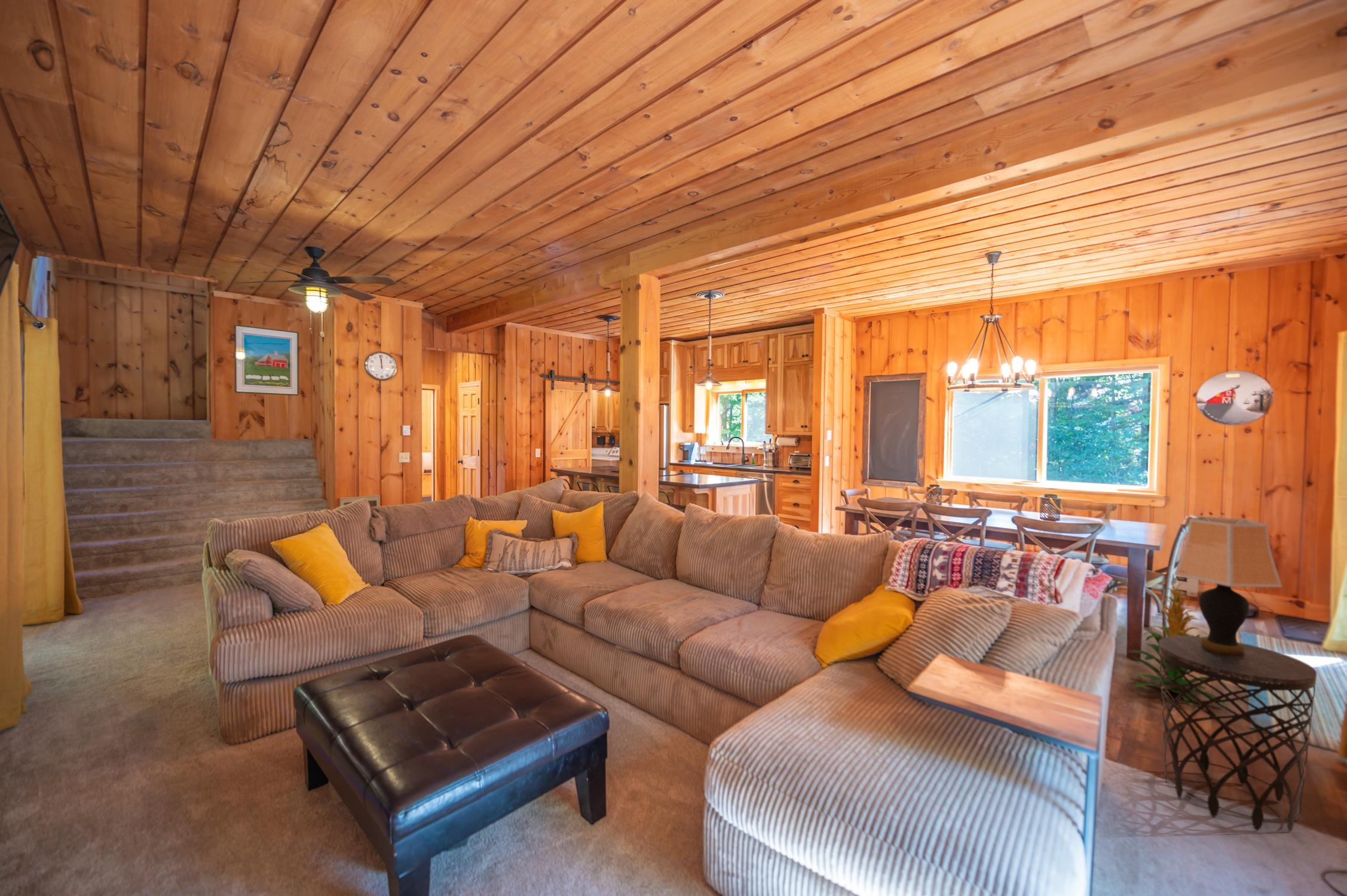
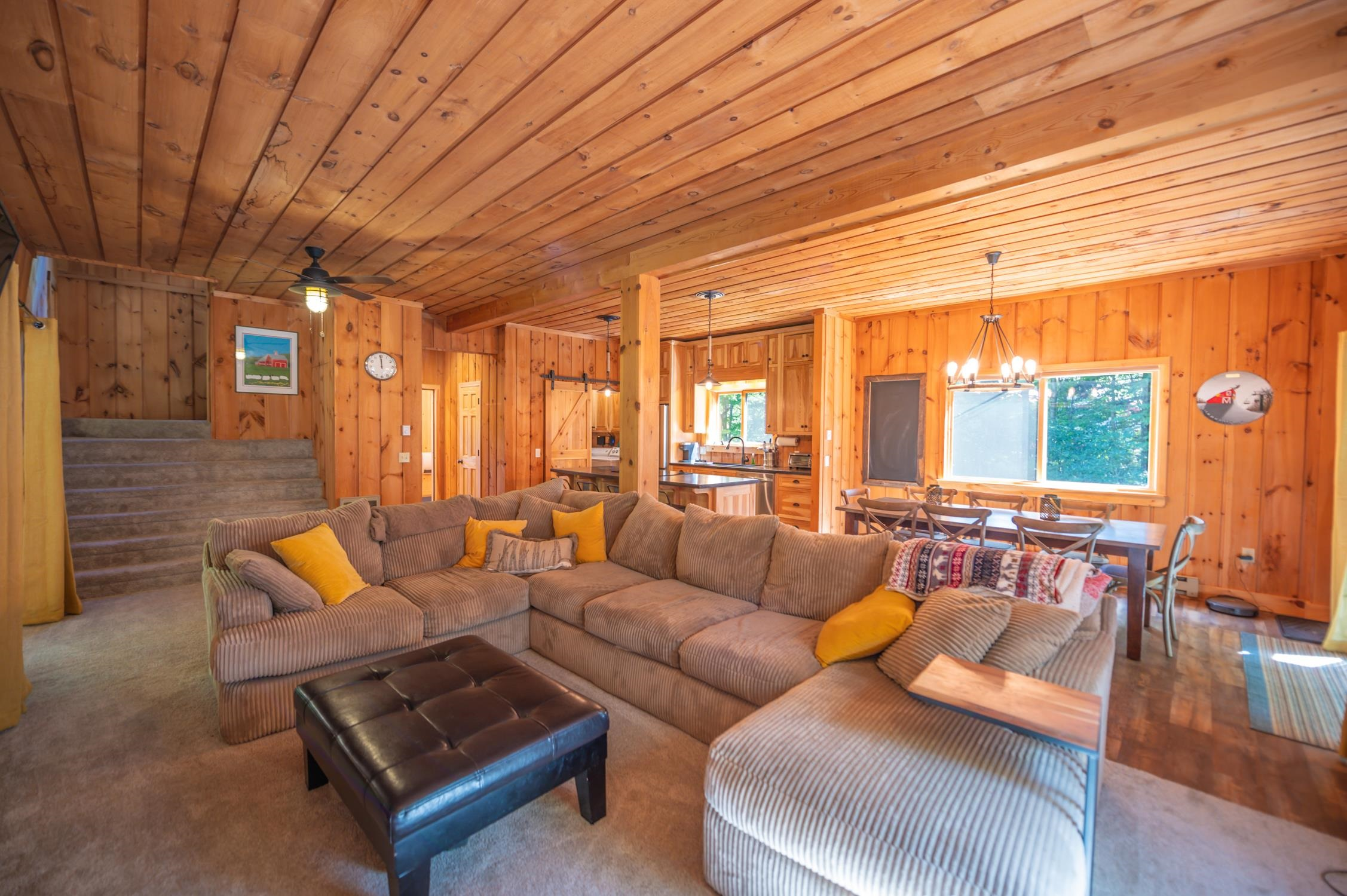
- table lamp (1219, 584)
- side table (1230, 728)
- indoor plant (1177, 636)
